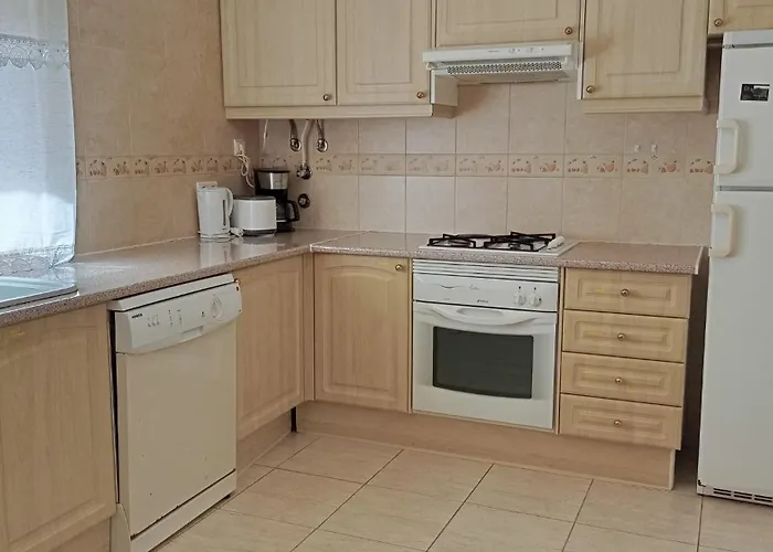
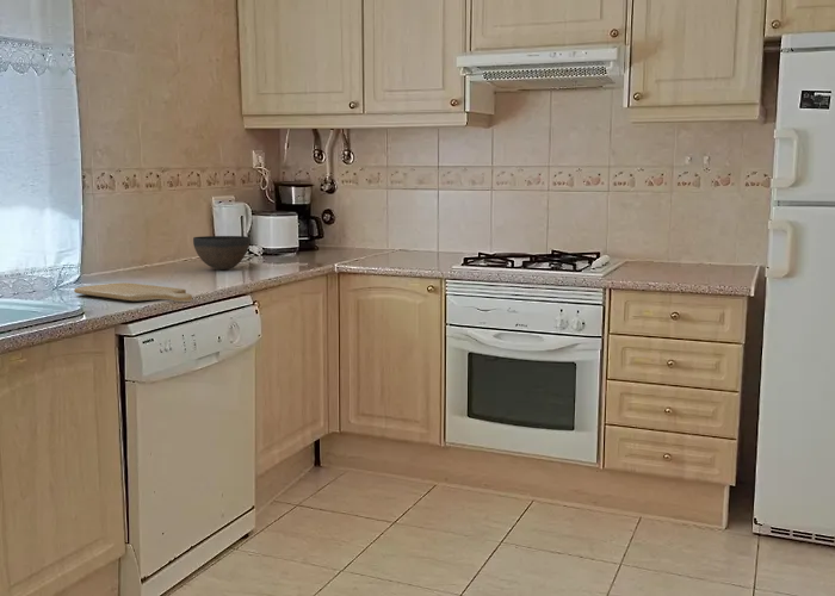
+ chopping board (142, 292)
+ bowl (222, 253)
